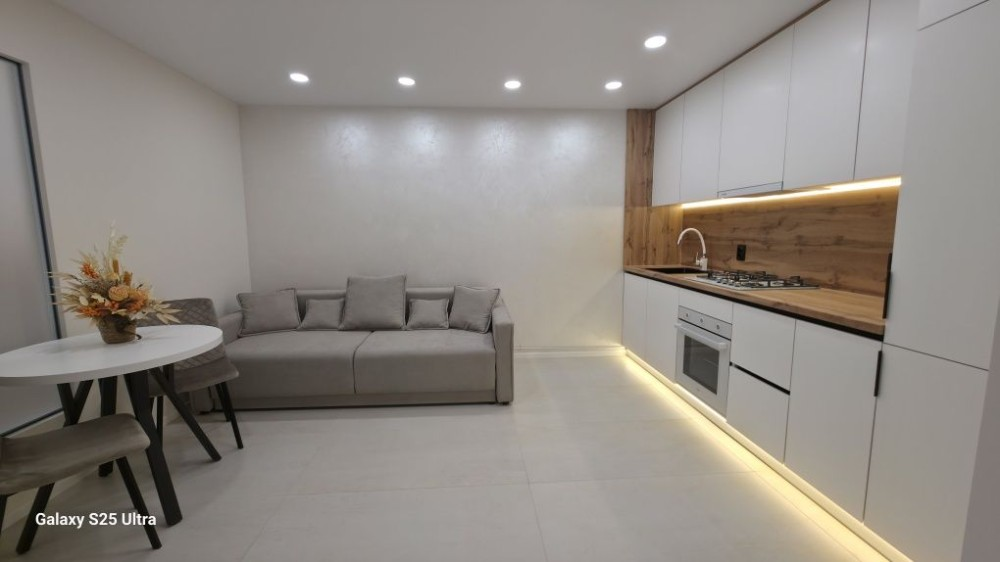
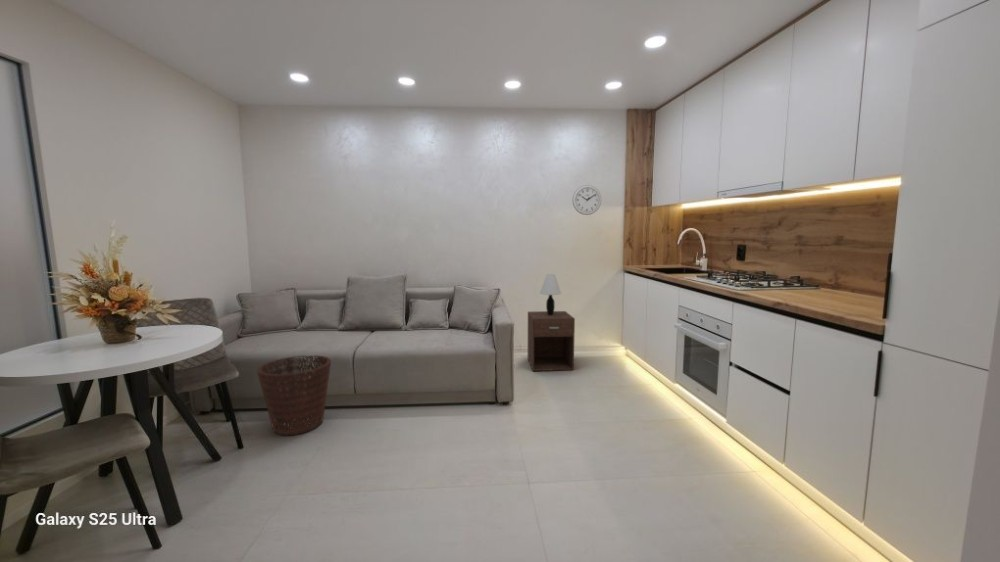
+ wall clock (587, 200)
+ nightstand (550, 339)
+ table lamp (550, 294)
+ basket (297, 394)
